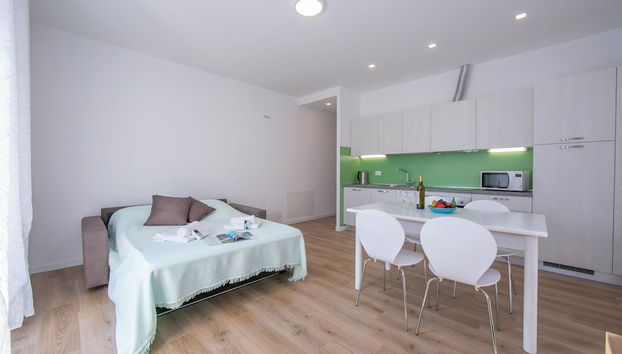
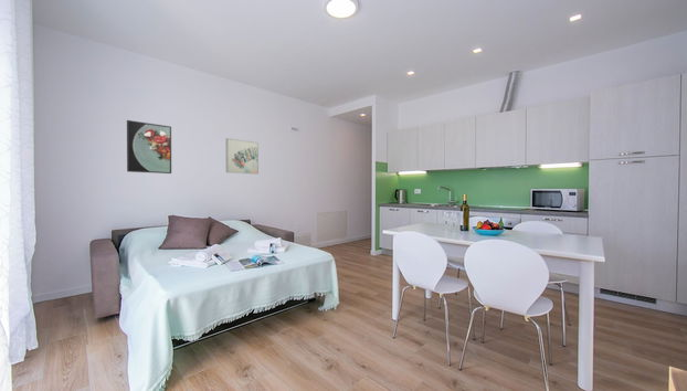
+ wall art (242, 157)
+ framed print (149, 148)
